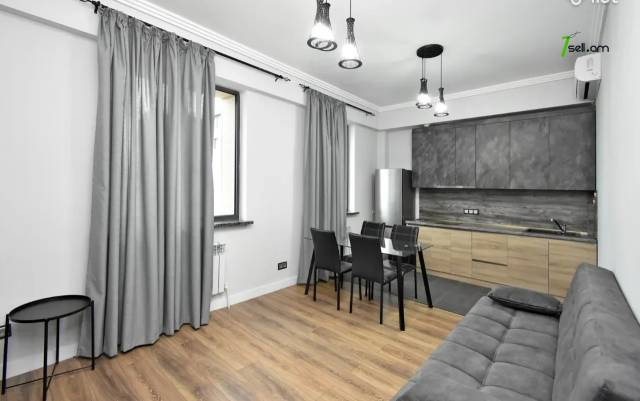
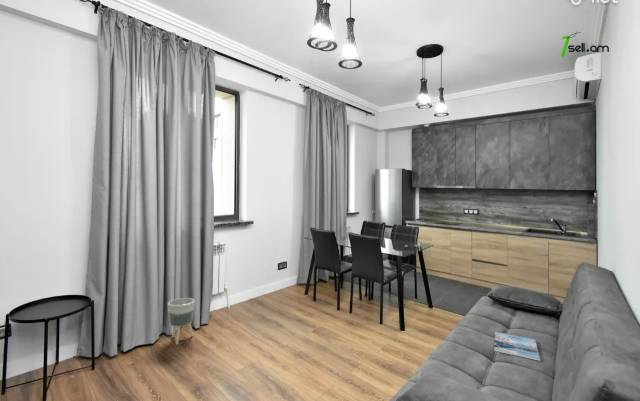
+ magazine (515, 344)
+ planter (181, 320)
